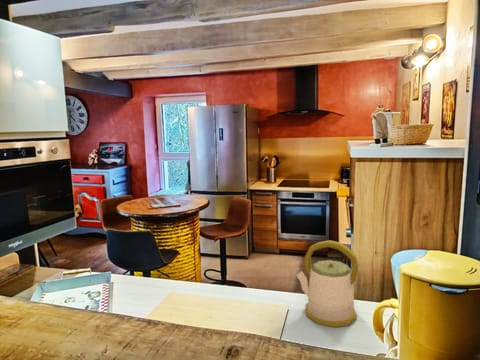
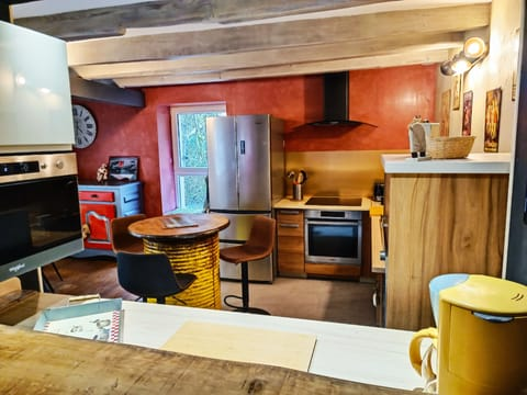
- kettle (326, 277)
